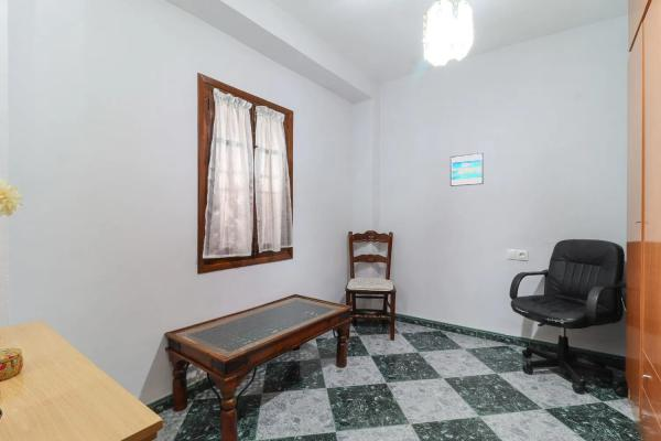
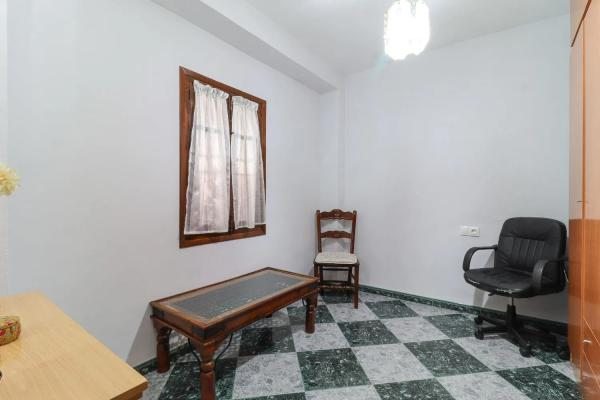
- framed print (466, 170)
